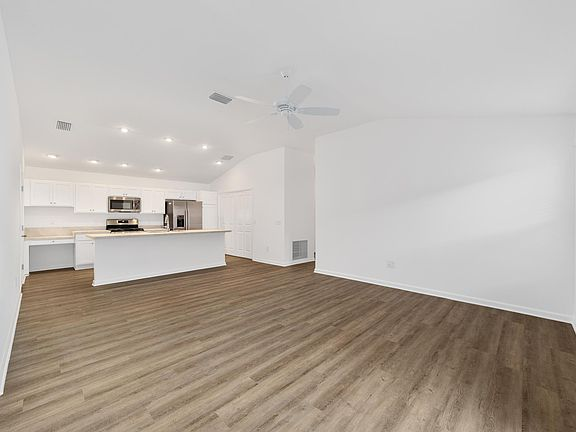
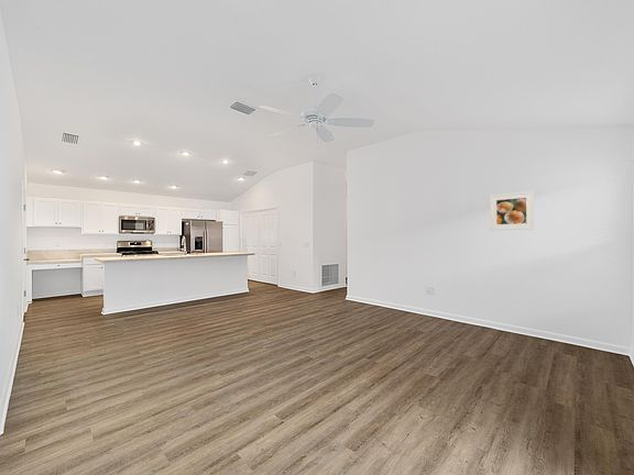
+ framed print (511, 211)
